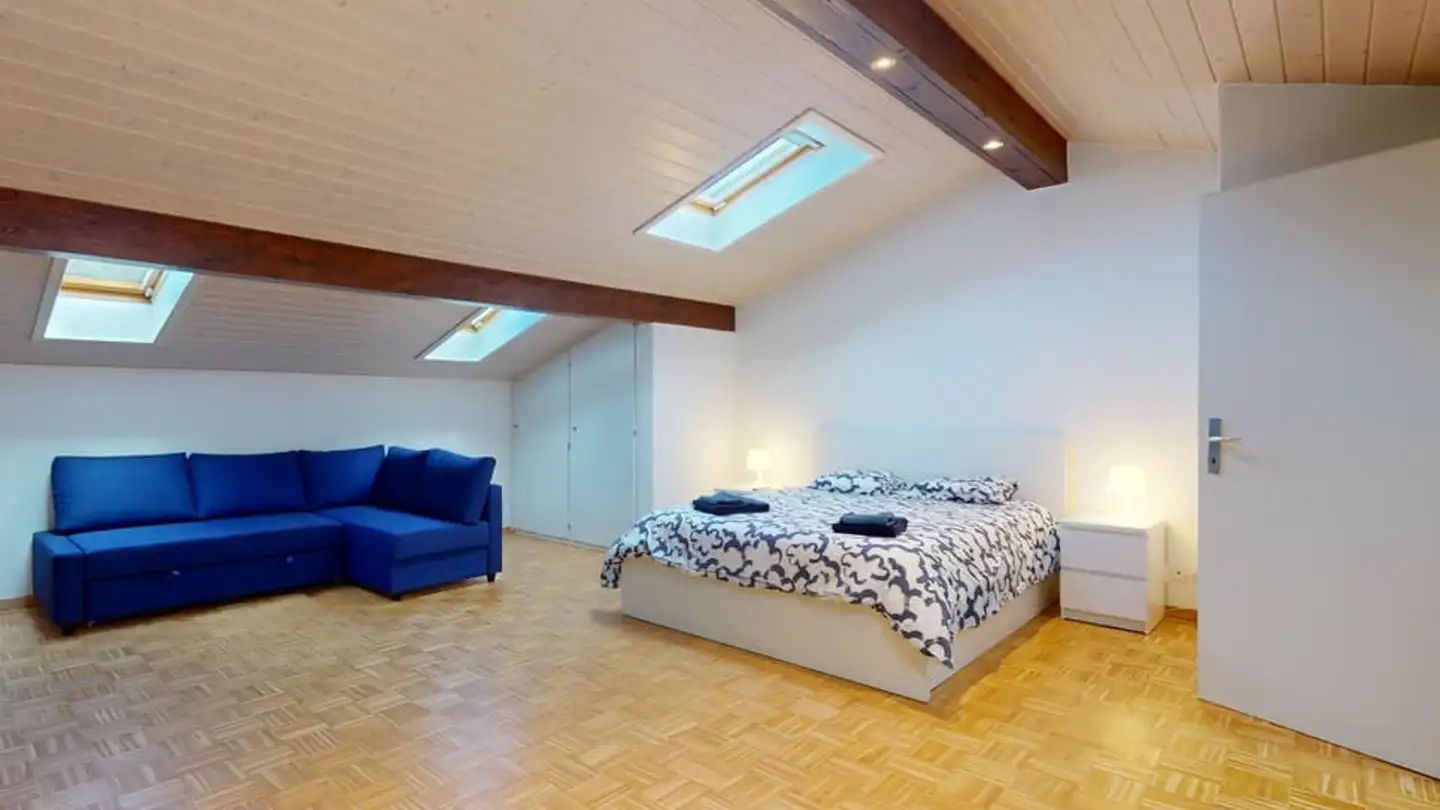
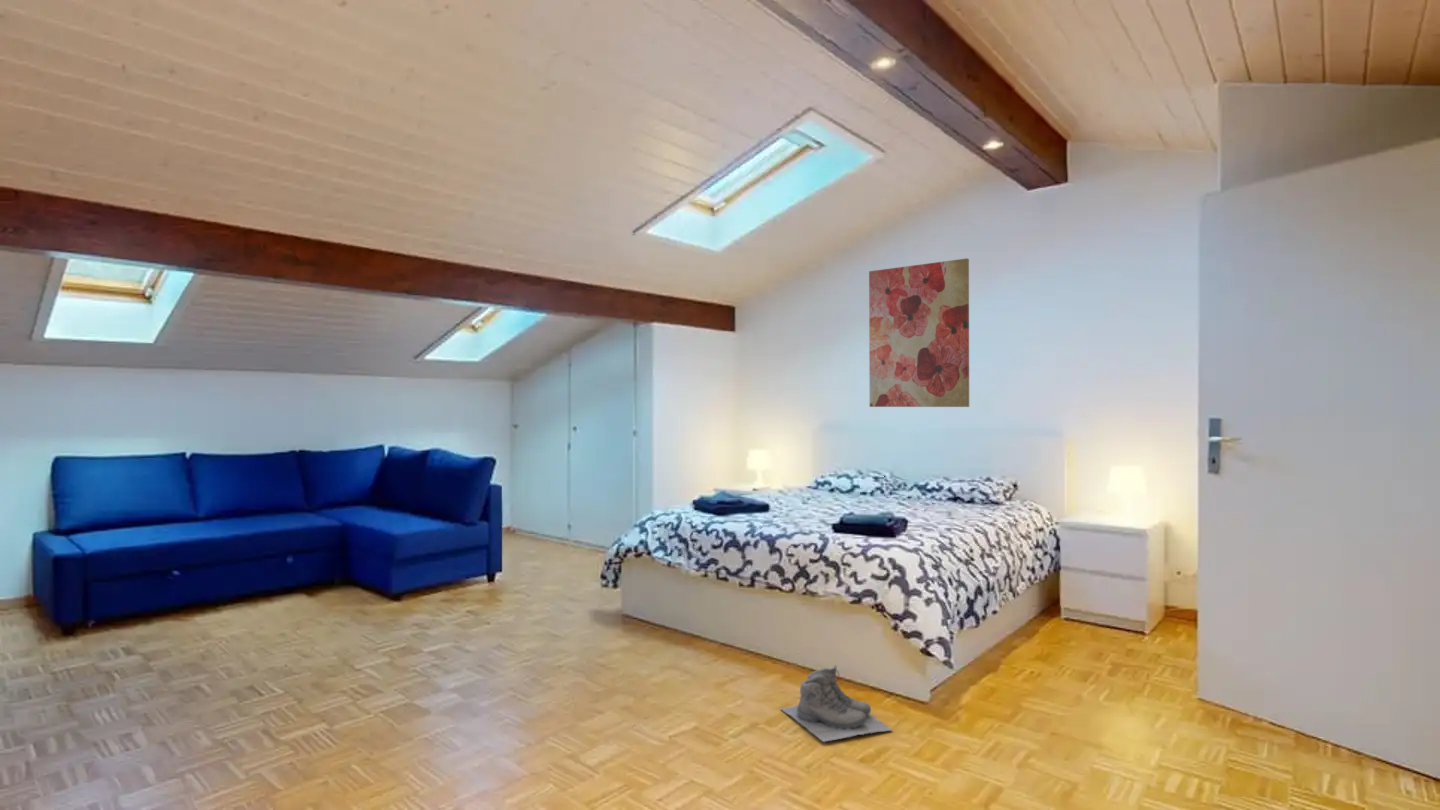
+ wall art (917, 336)
+ boots (834, 695)
